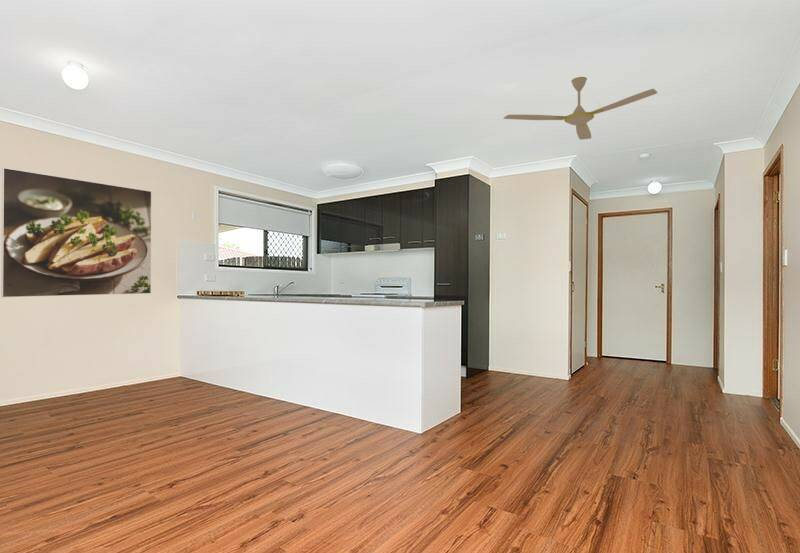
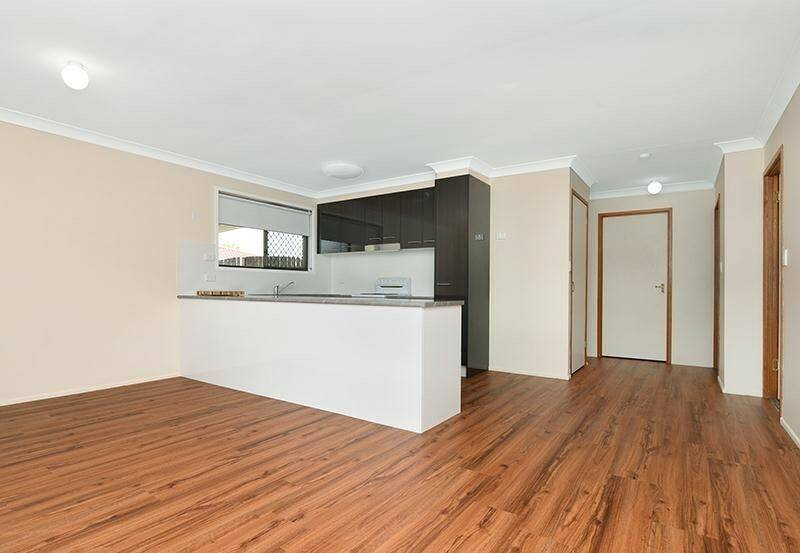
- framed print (85, 238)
- ceiling fan (576, 107)
